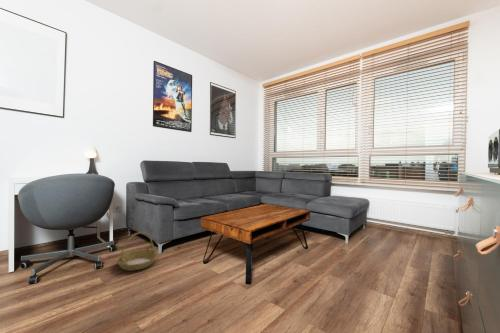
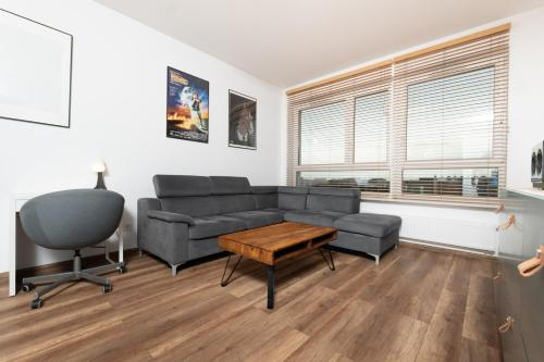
- basket (137, 250)
